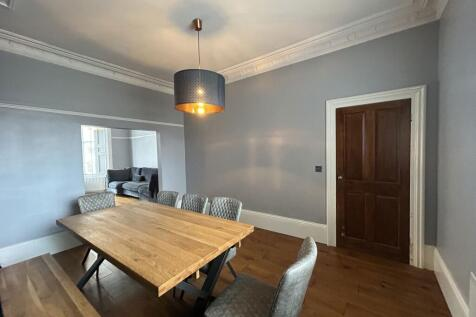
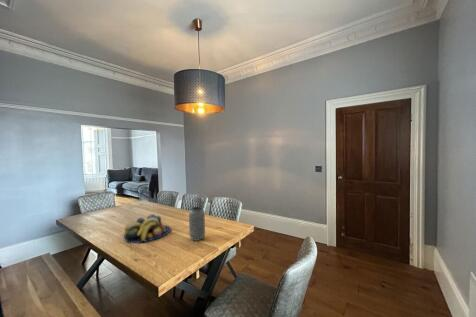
+ vase (197, 223)
+ fruit bowl (148, 225)
